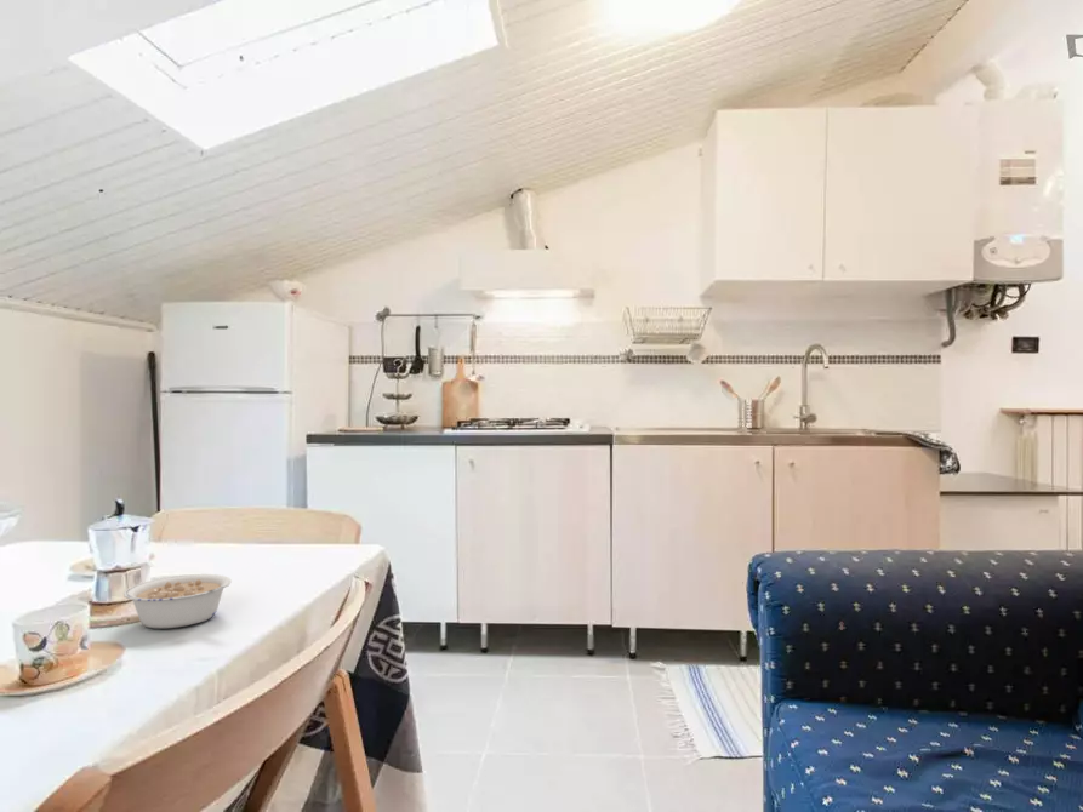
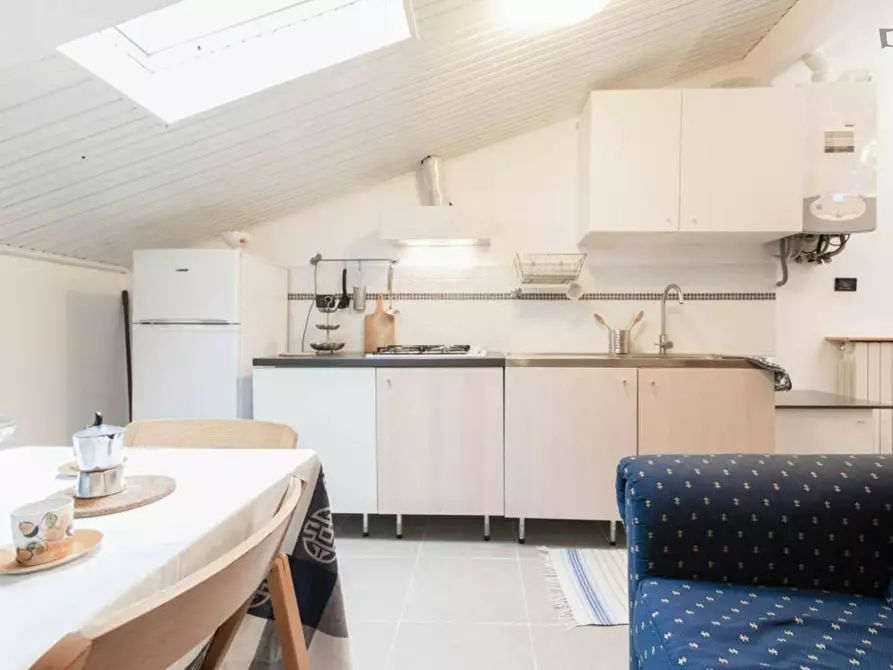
- legume (183, 597)
